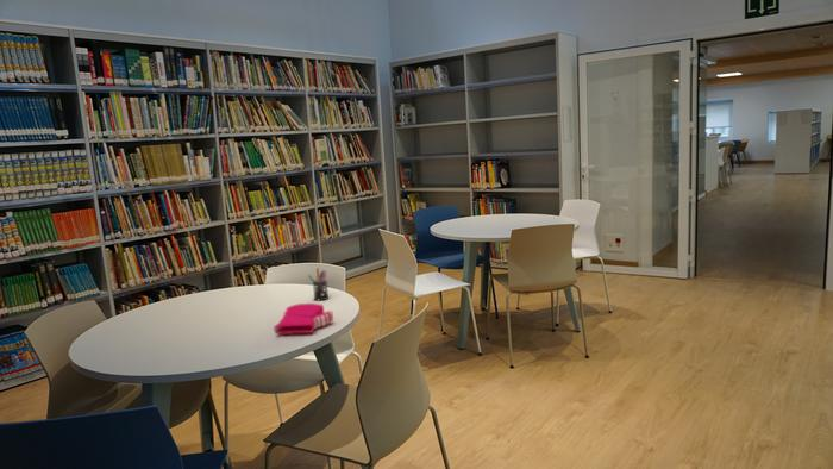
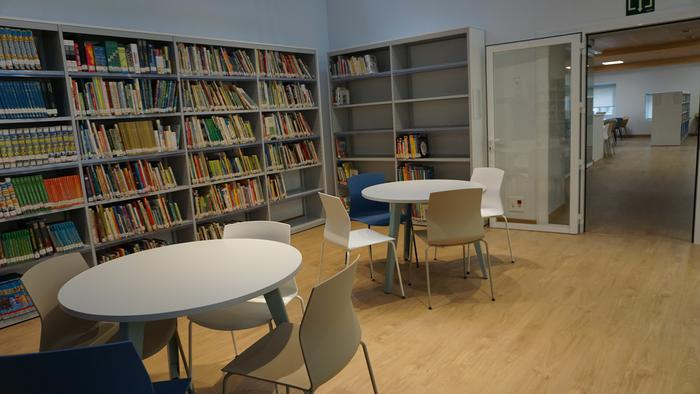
- pen holder (318, 283)
- book (306, 317)
